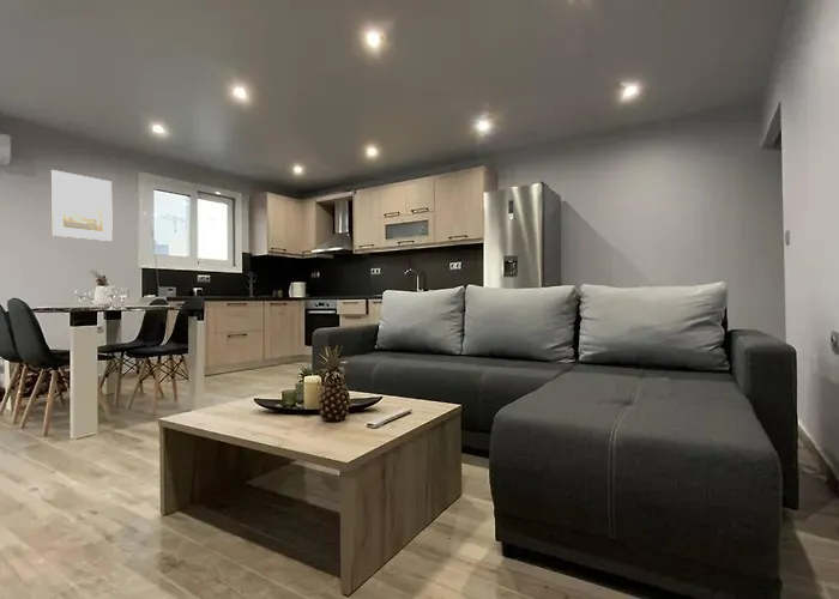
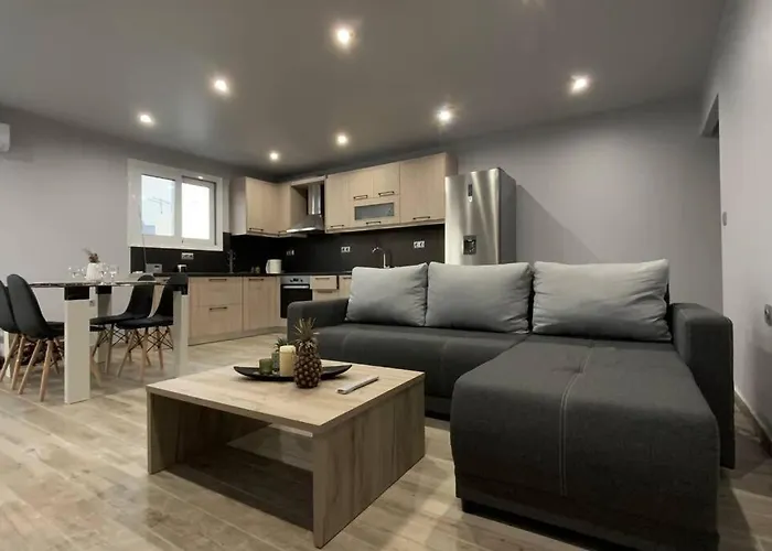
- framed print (83, 206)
